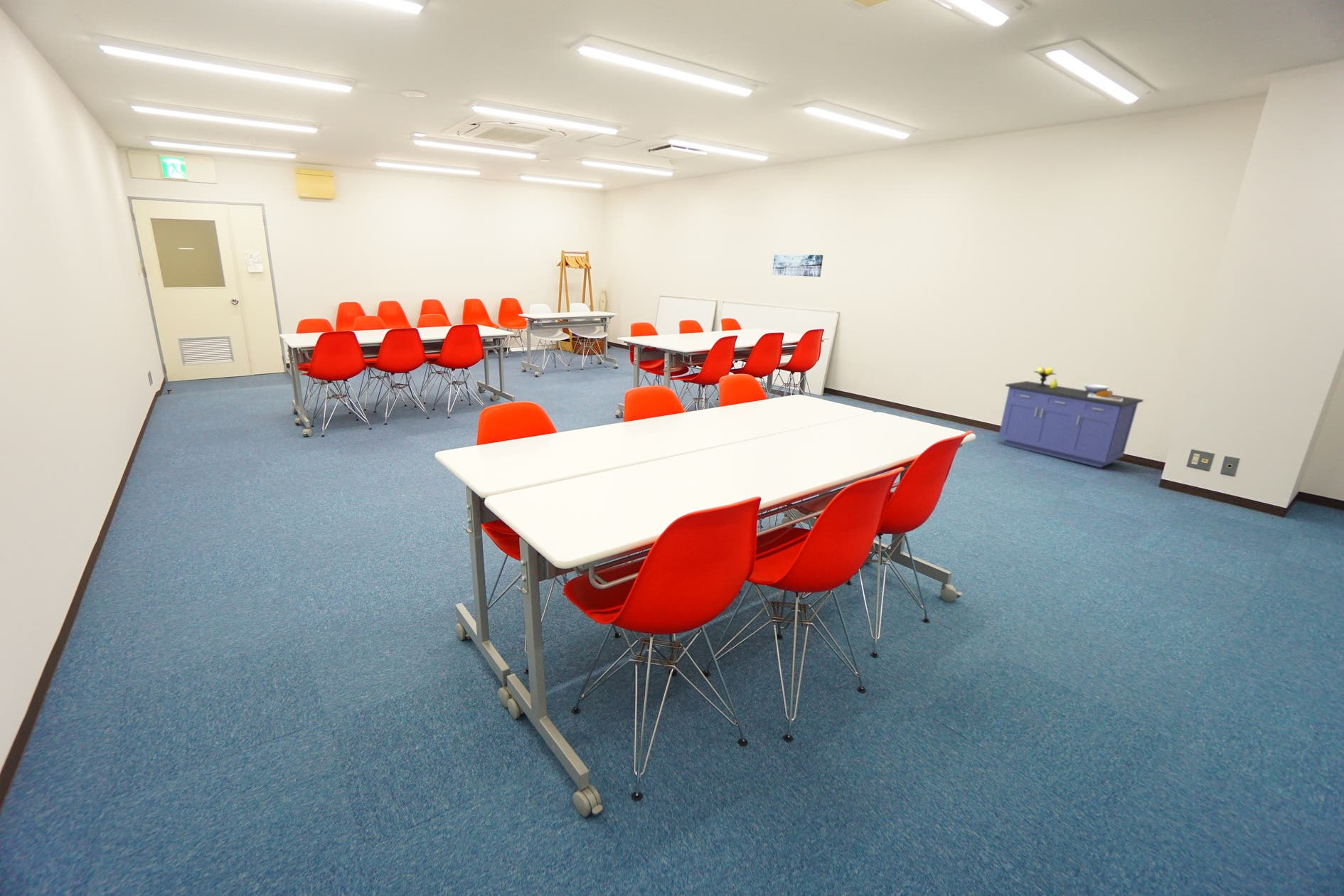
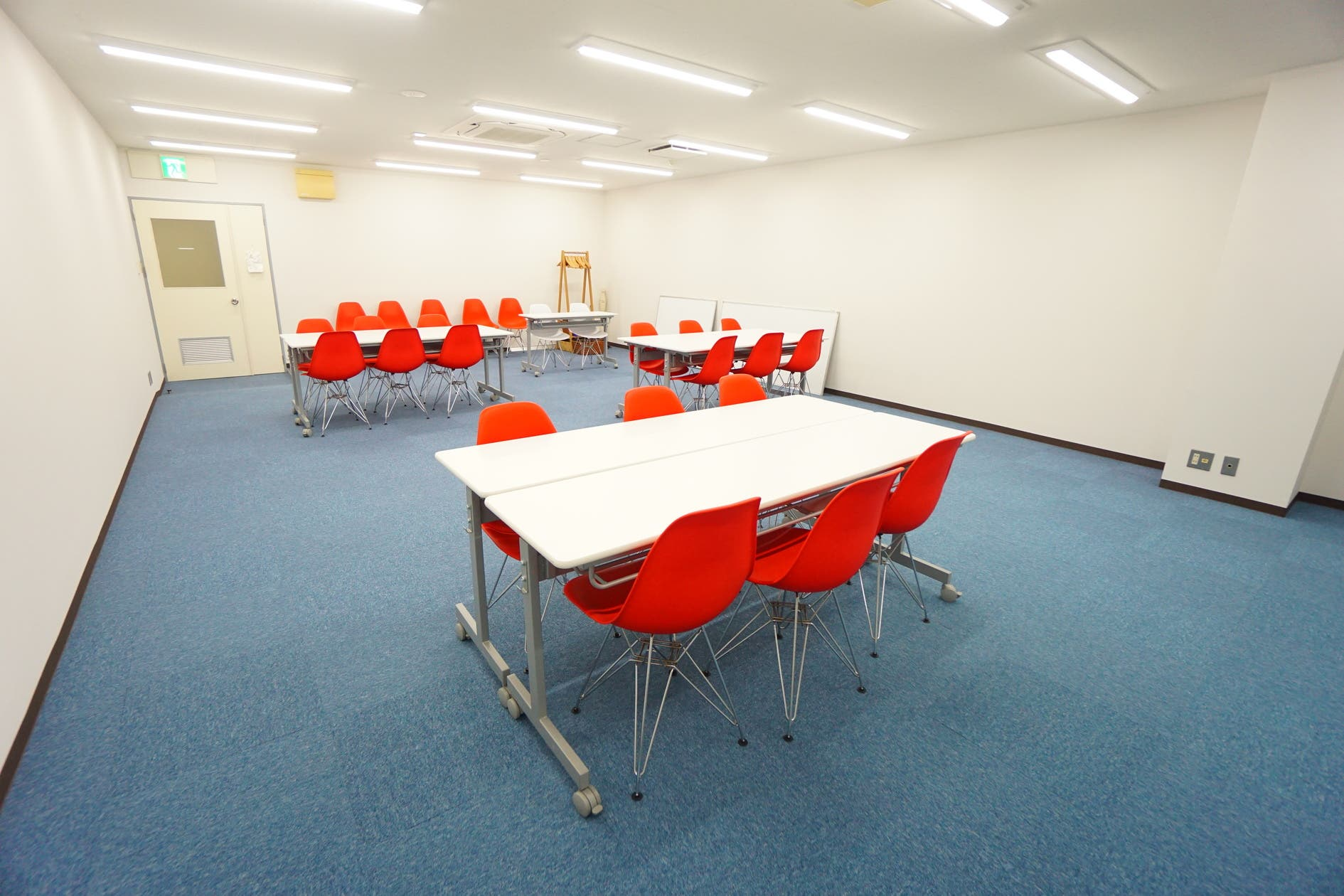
- storage cabinet (1066, 413)
- wall art (796, 265)
